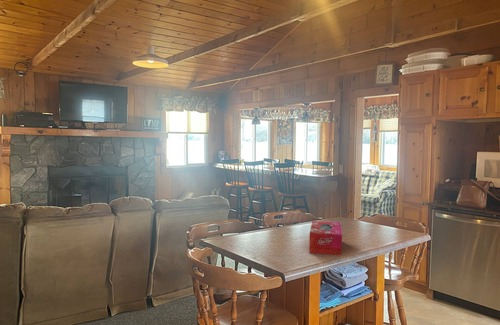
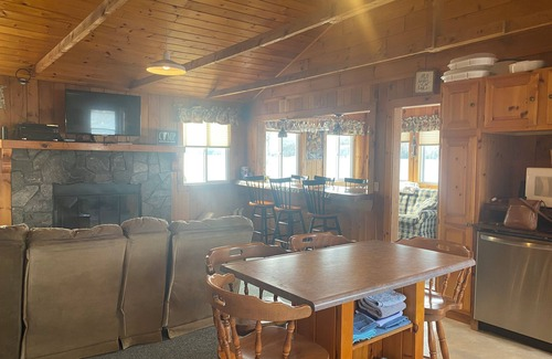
- tissue box (325, 236)
